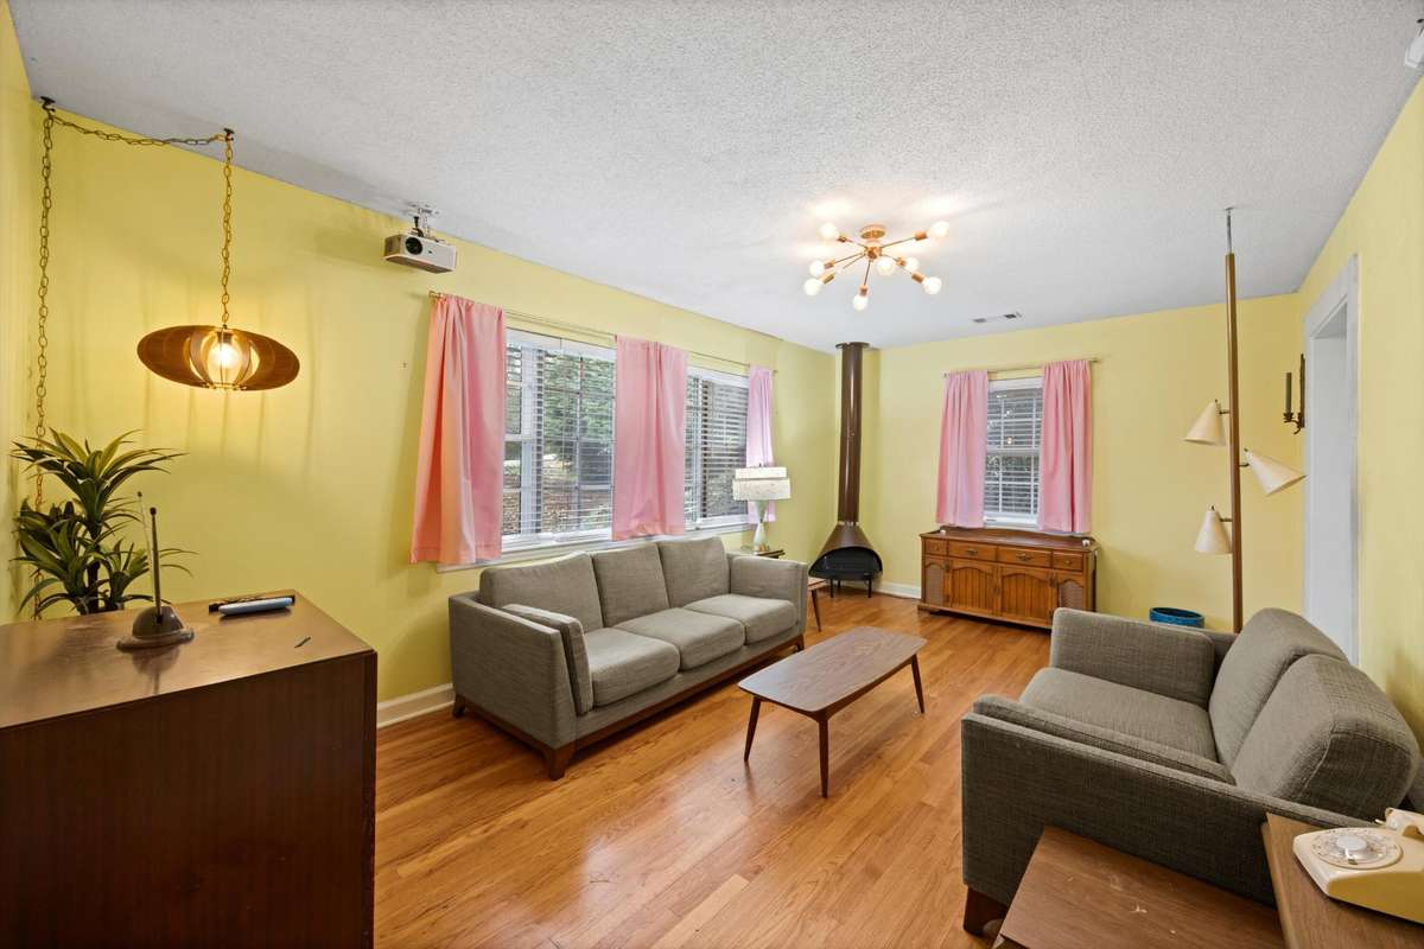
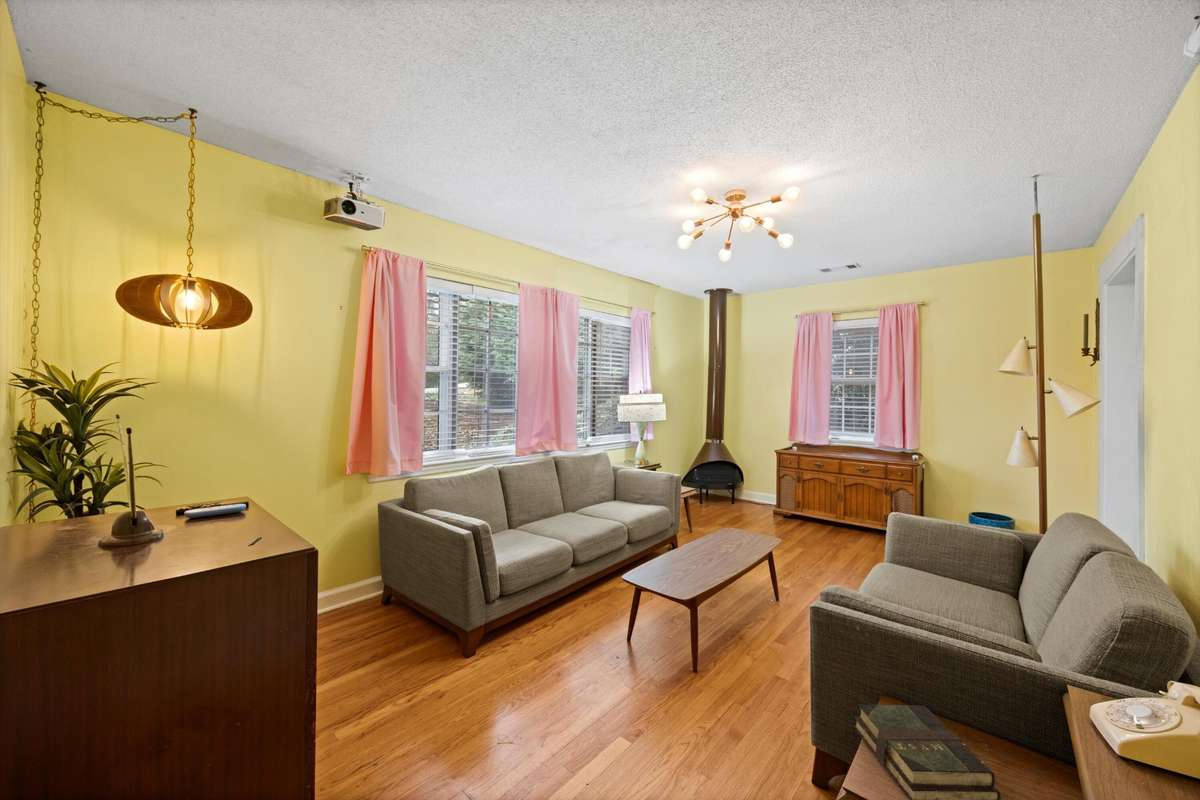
+ book (919, 747)
